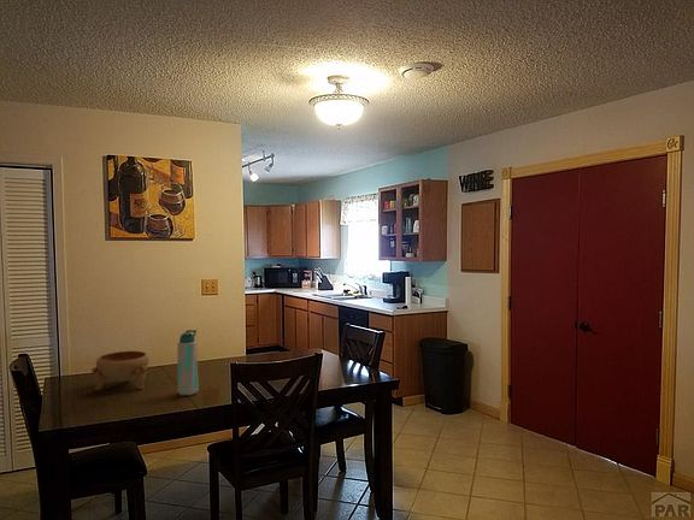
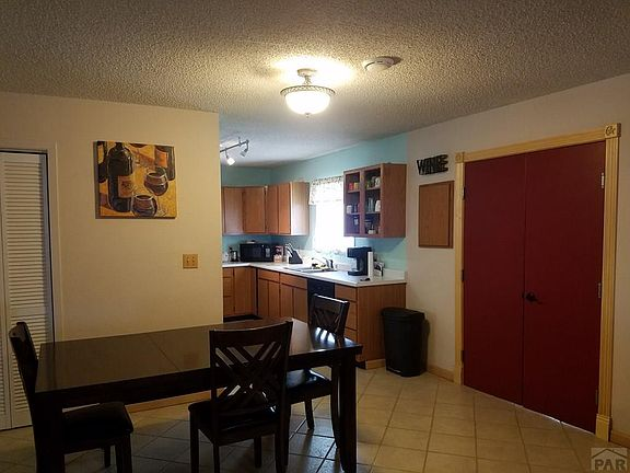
- bowl (120, 371)
- water bottle (188, 362)
